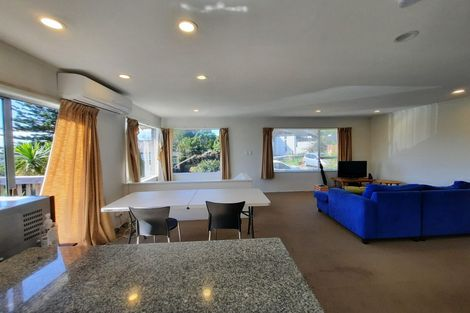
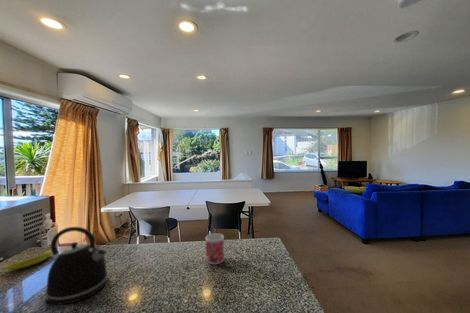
+ banana (33, 258)
+ mug (219, 248)
+ kettle (77, 257)
